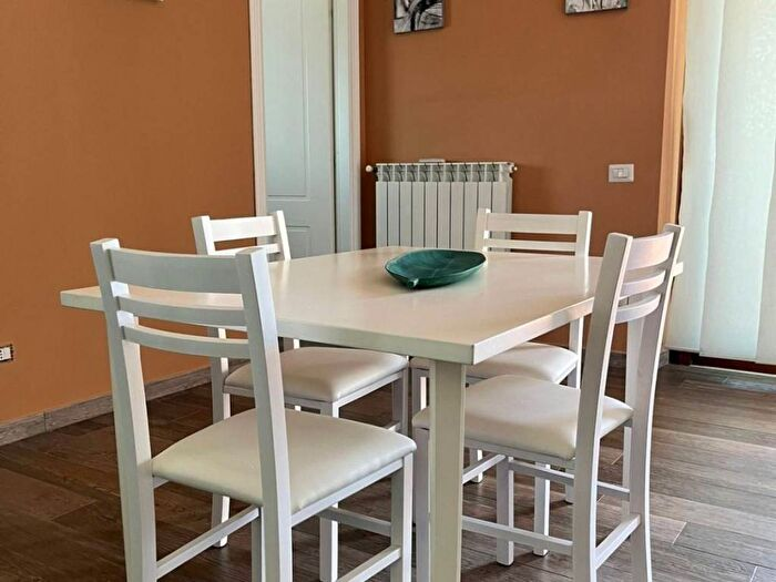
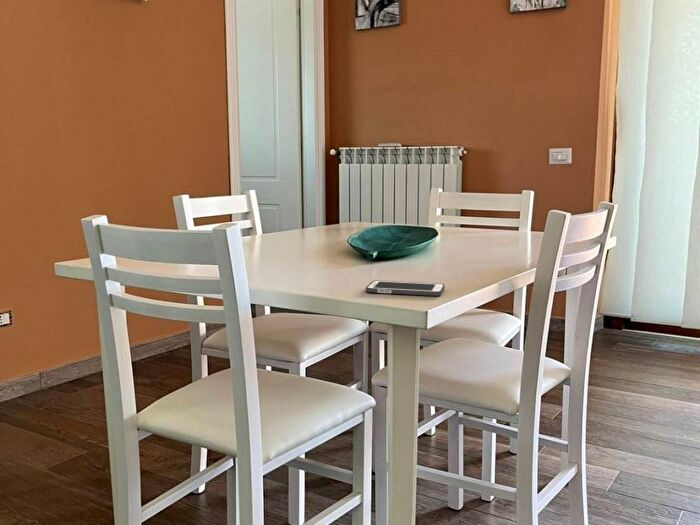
+ cell phone (405, 288)
